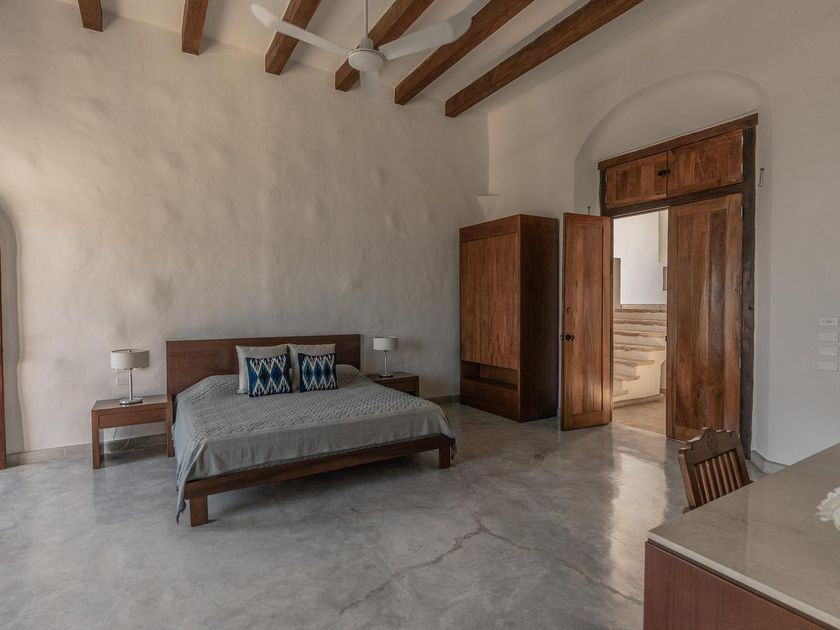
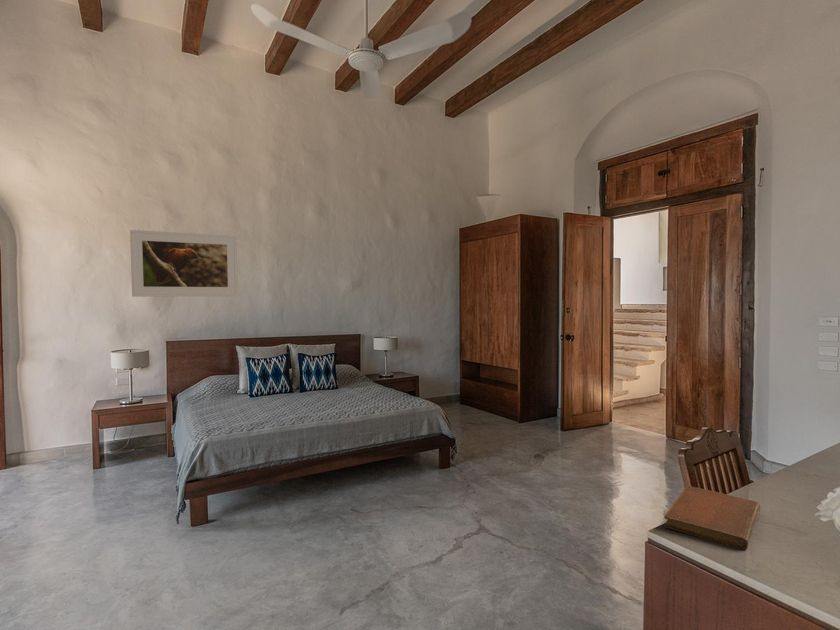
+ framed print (186, 264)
+ notebook (713, 514)
